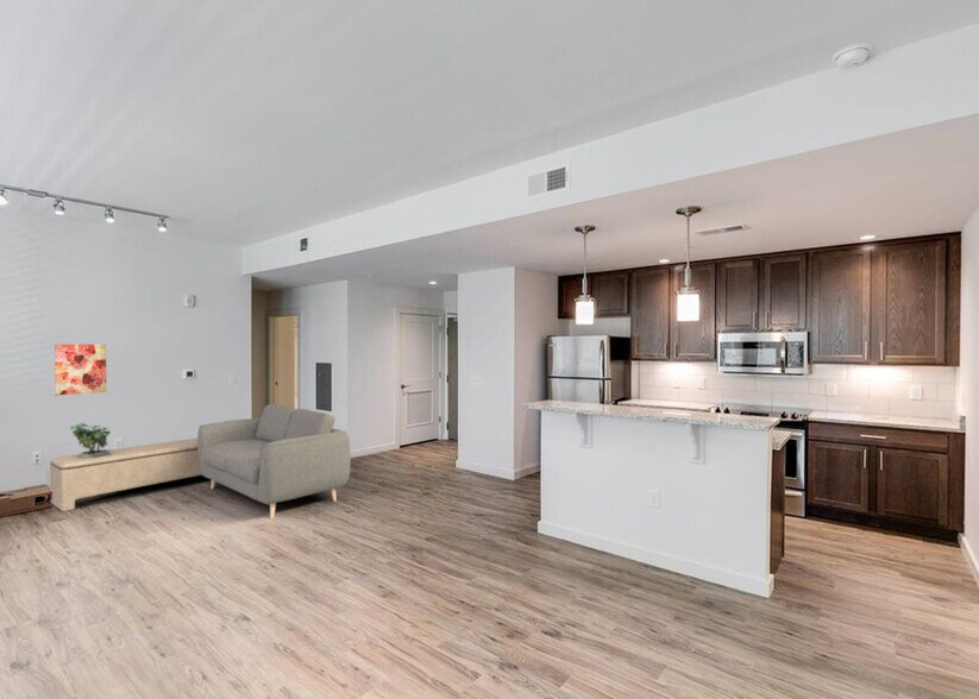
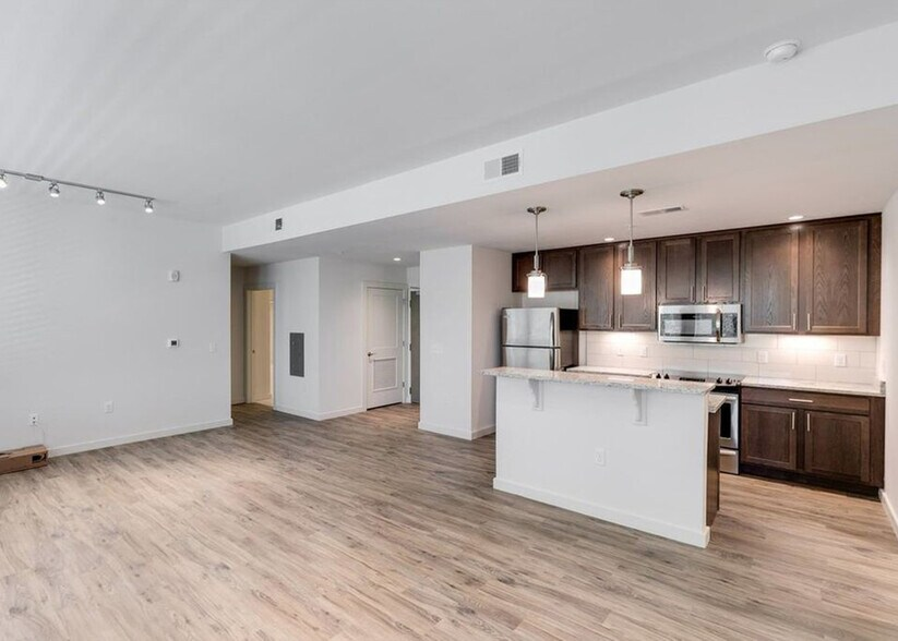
- potted plant (90, 437)
- sofa (270, 452)
- bench (145, 468)
- wall art (81, 369)
